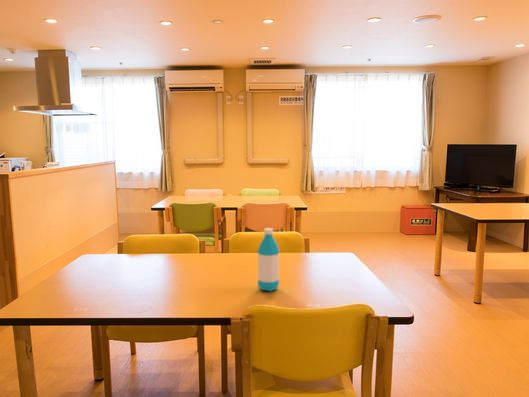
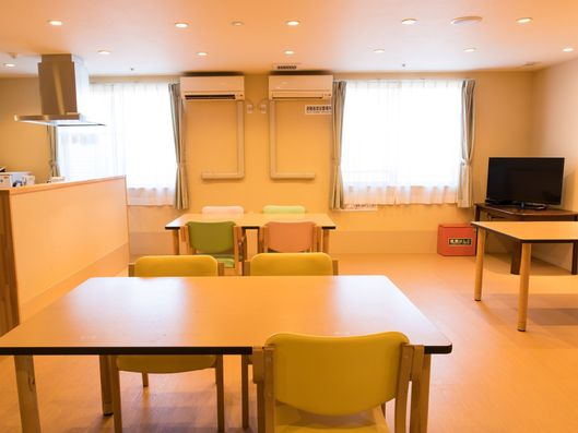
- water bottle (268, 259)
